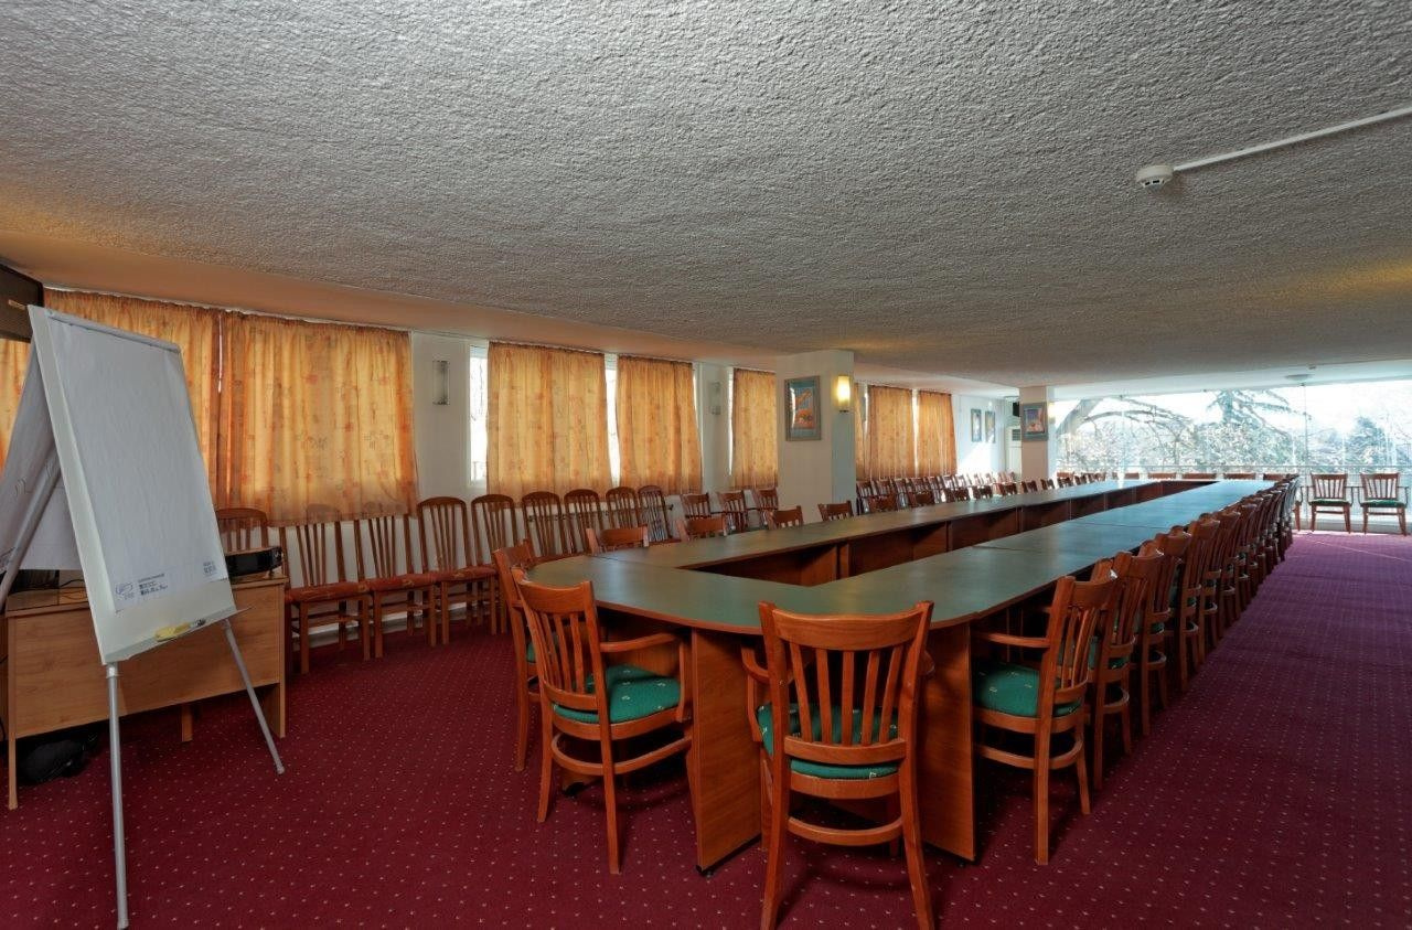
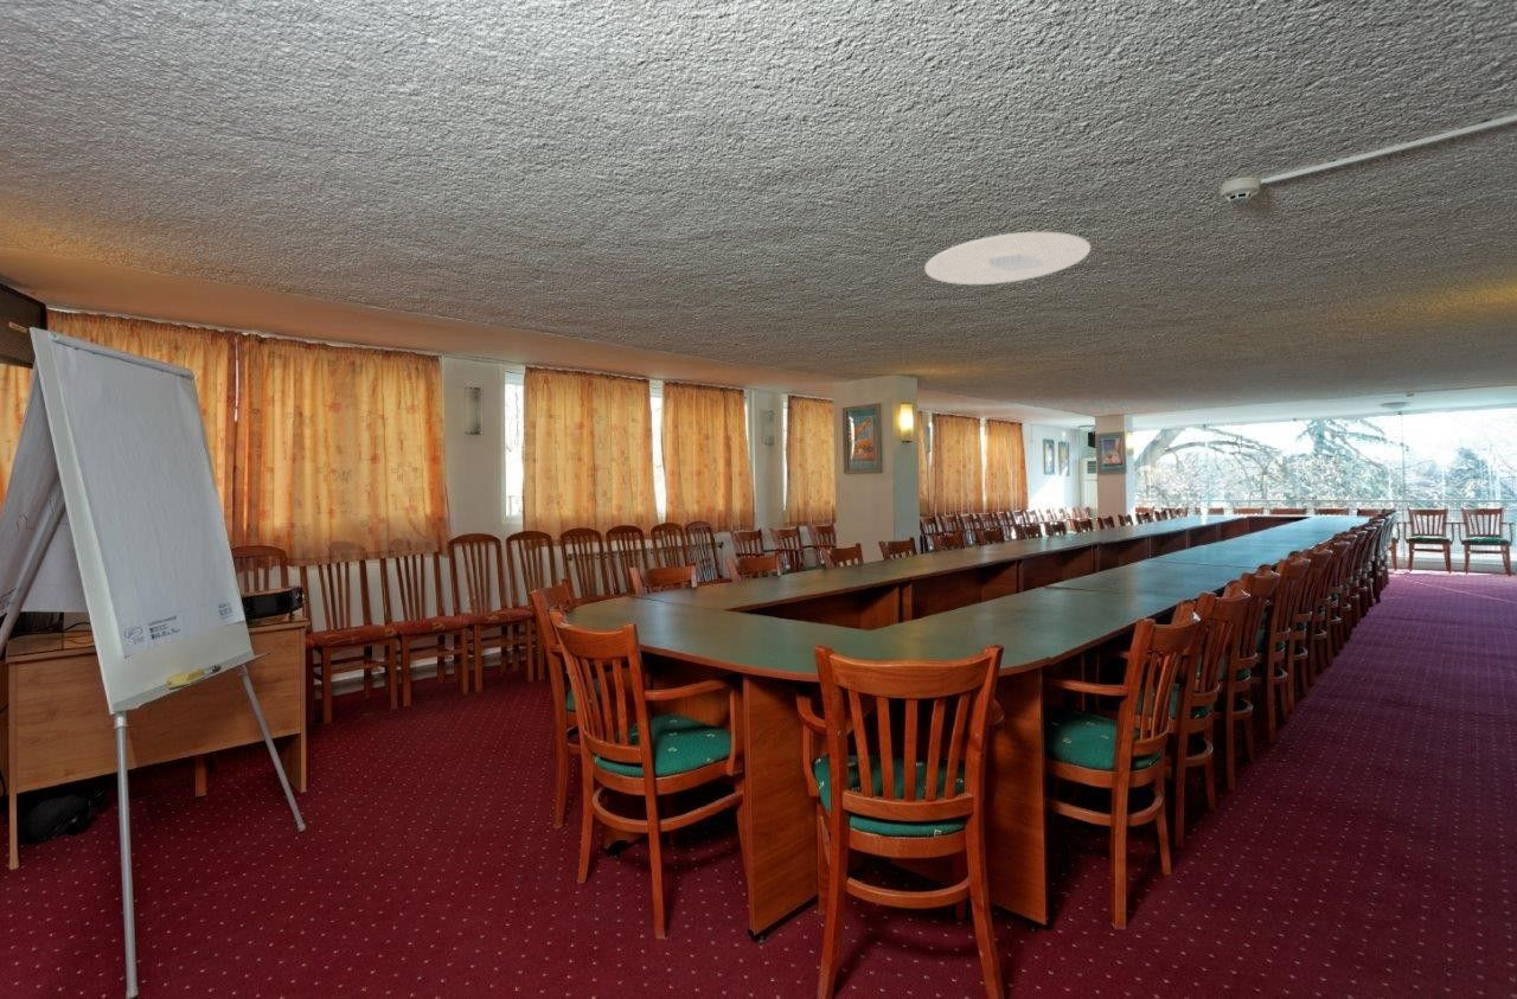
+ ceiling light (1004, 252)
